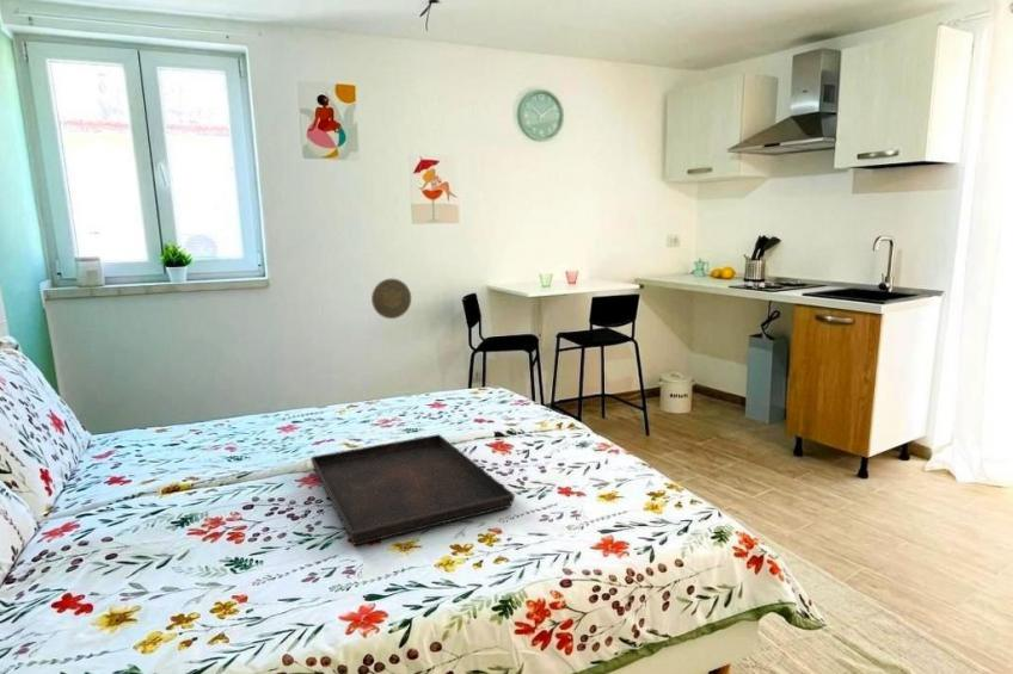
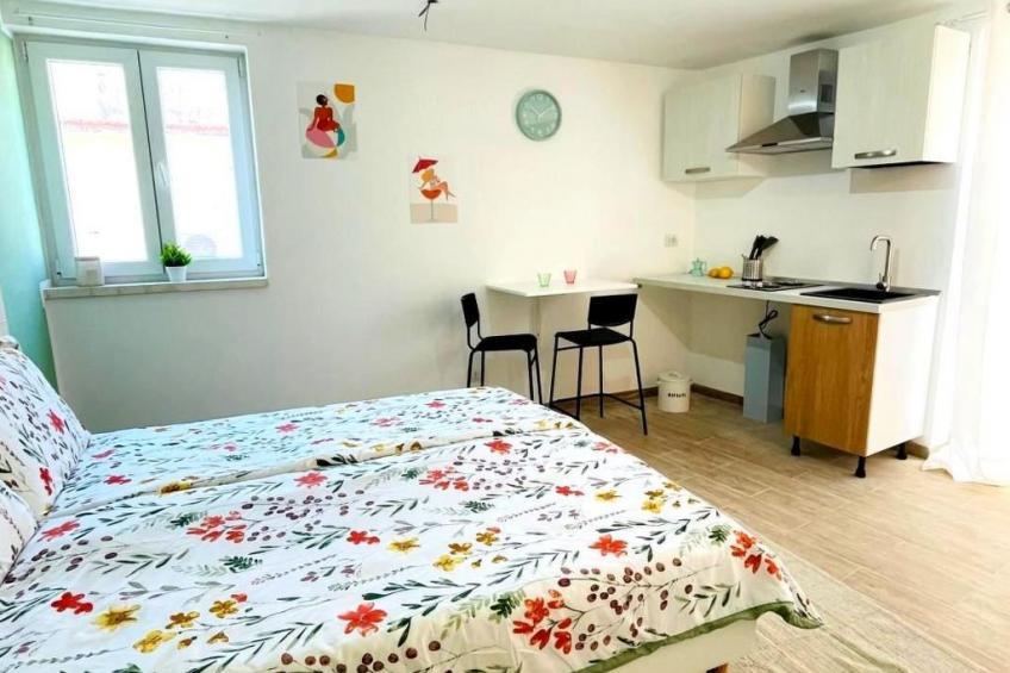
- decorative plate (392, 298)
- serving tray (404, 480)
